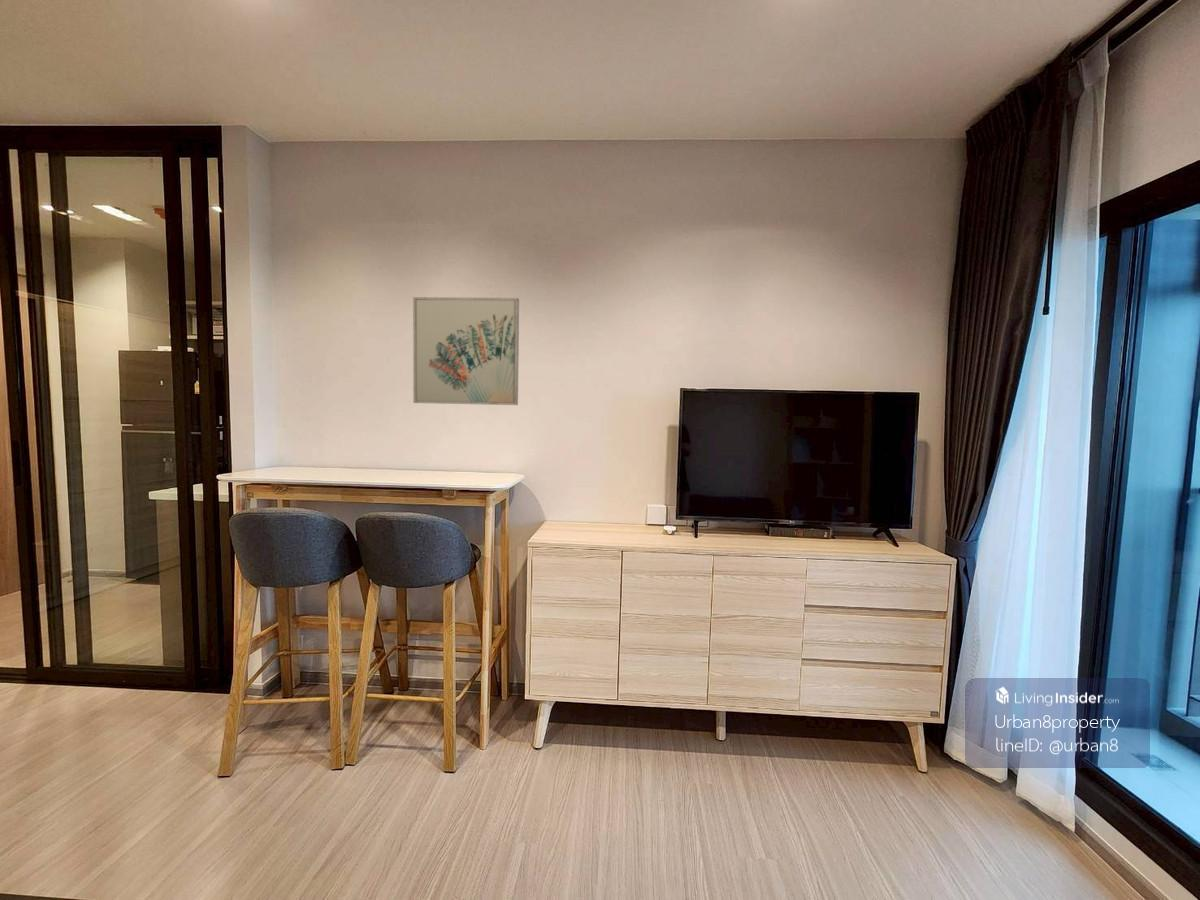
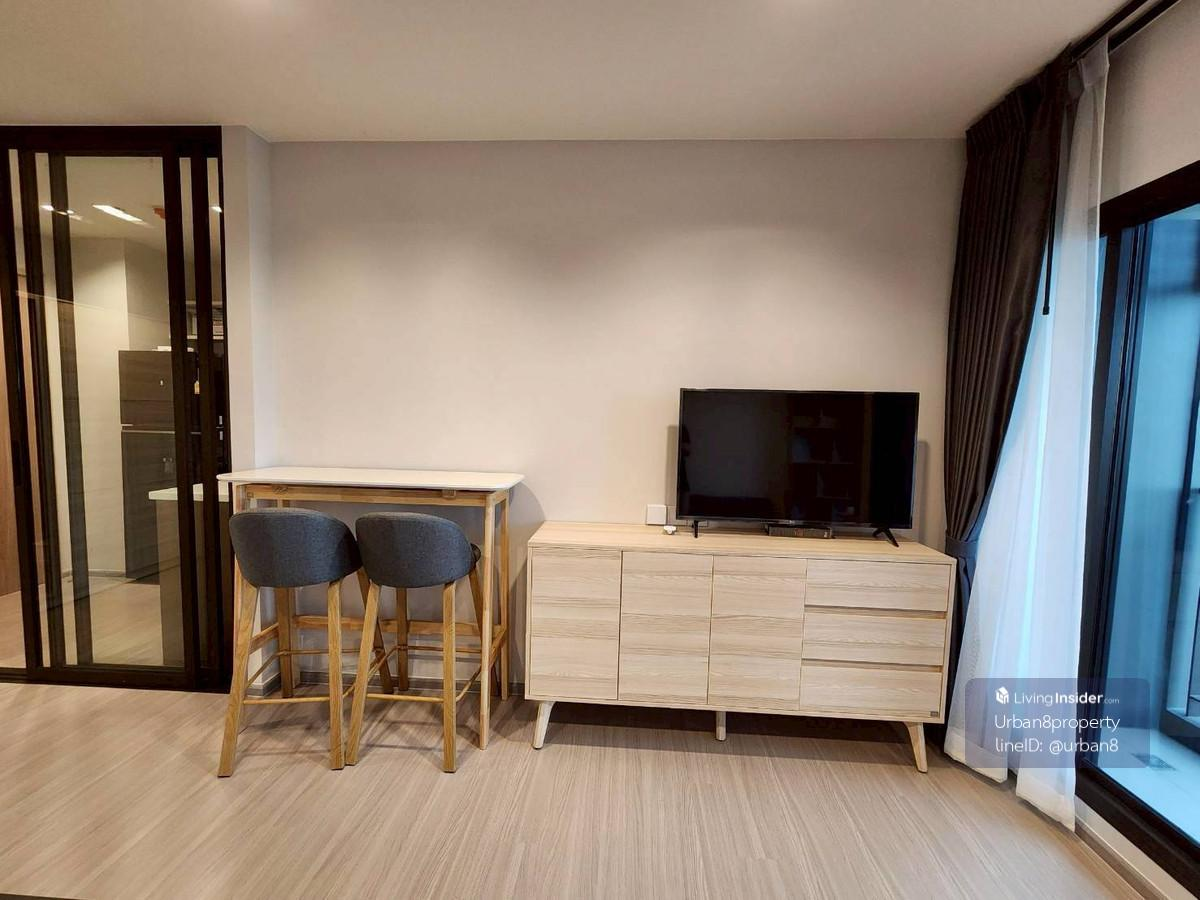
- wall art (465, 351)
